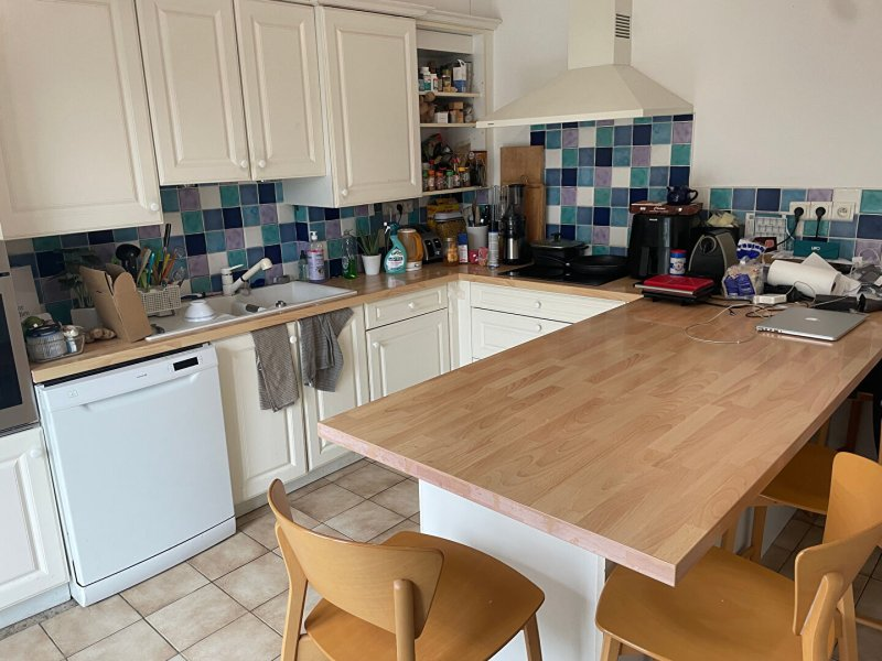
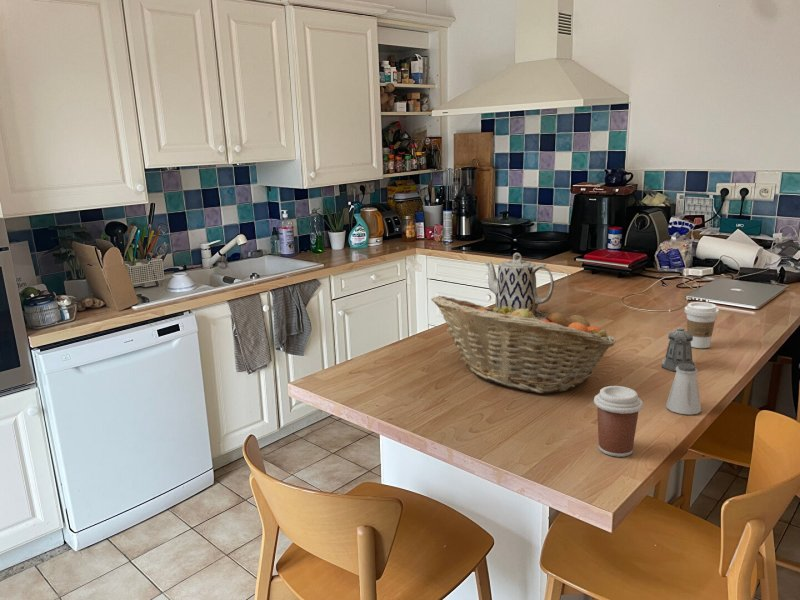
+ fruit basket (519, 333)
+ pepper shaker (678, 349)
+ coffee cup (617, 420)
+ coffee cup (700, 325)
+ teapot (516, 285)
+ saltshaker (685, 387)
